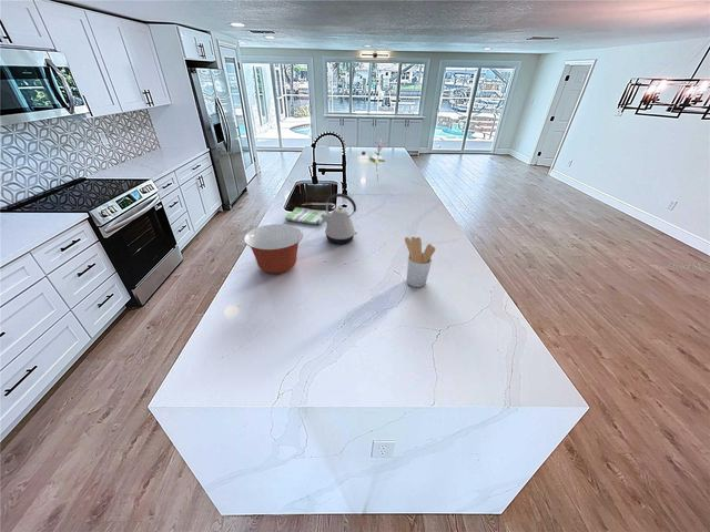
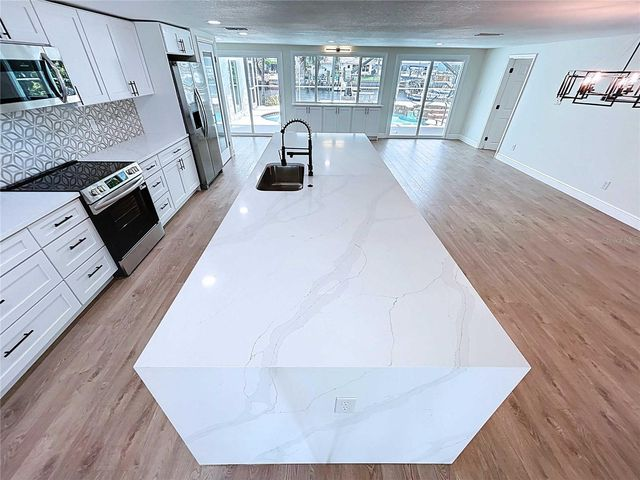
- utensil holder (416, 260)
- flower (373, 160)
- mixing bowl (275, 250)
- kettle (338, 217)
- dish towel (307, 215)
